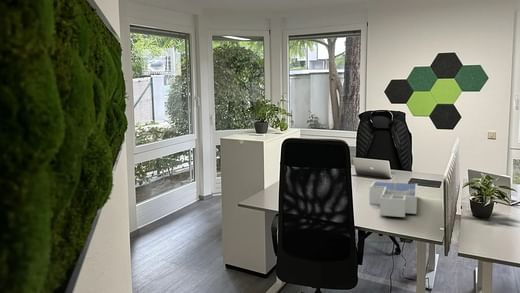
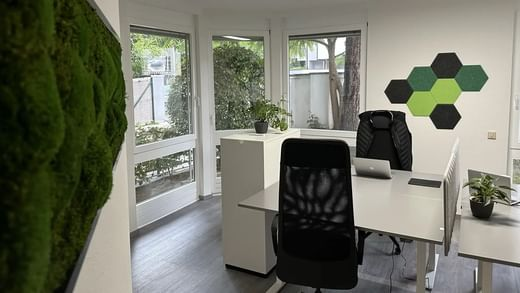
- desk organizer (392, 197)
